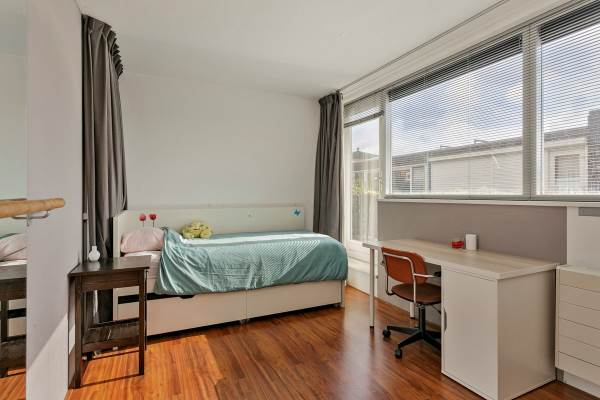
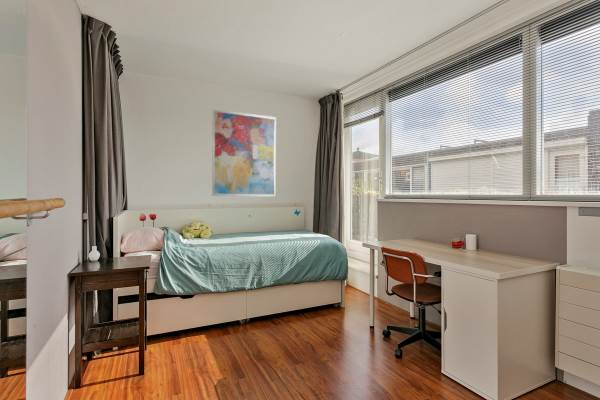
+ wall art (245, 154)
